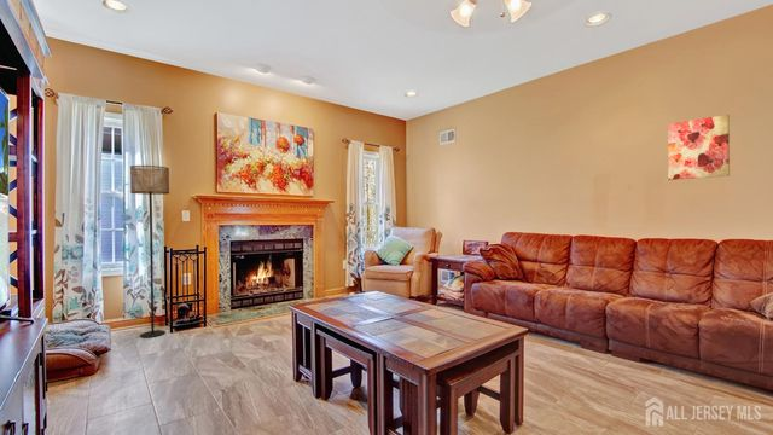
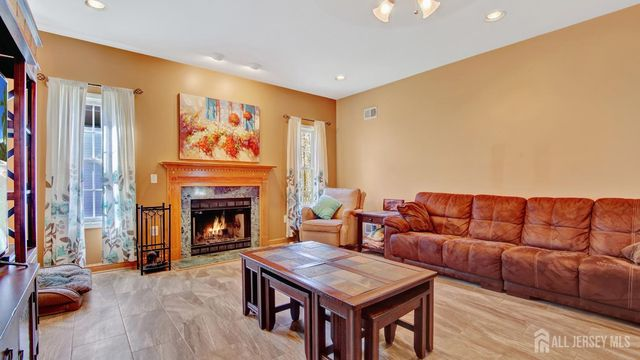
- wall art (697, 149)
- floor lamp (151, 250)
